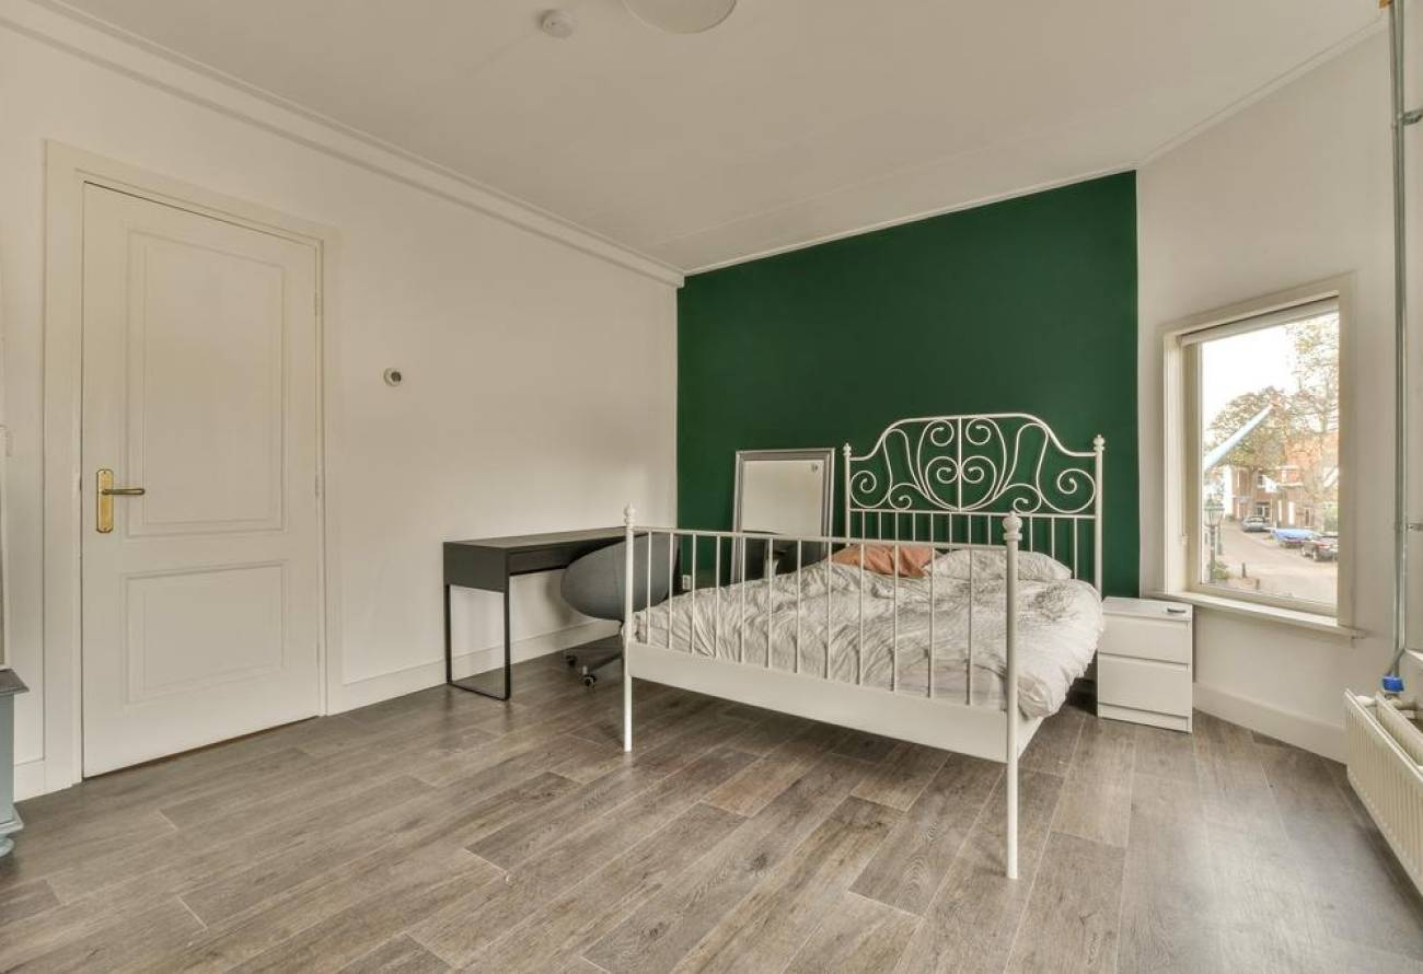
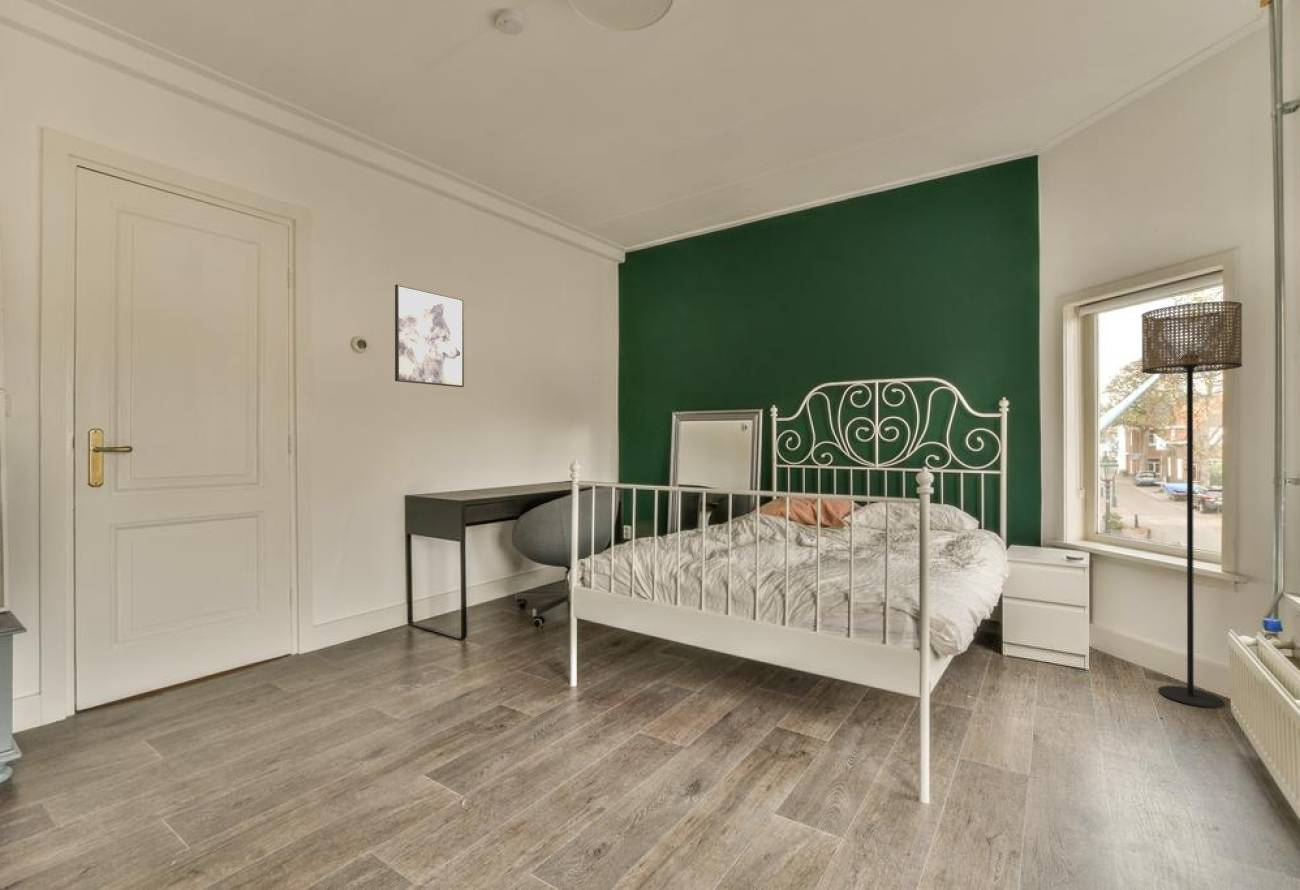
+ wall art (431, 338)
+ floor lamp (1190, 503)
